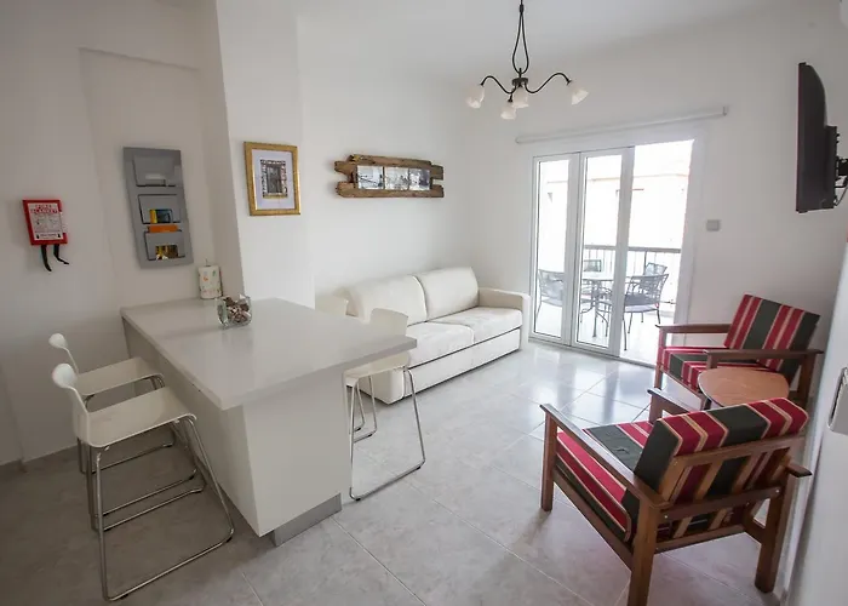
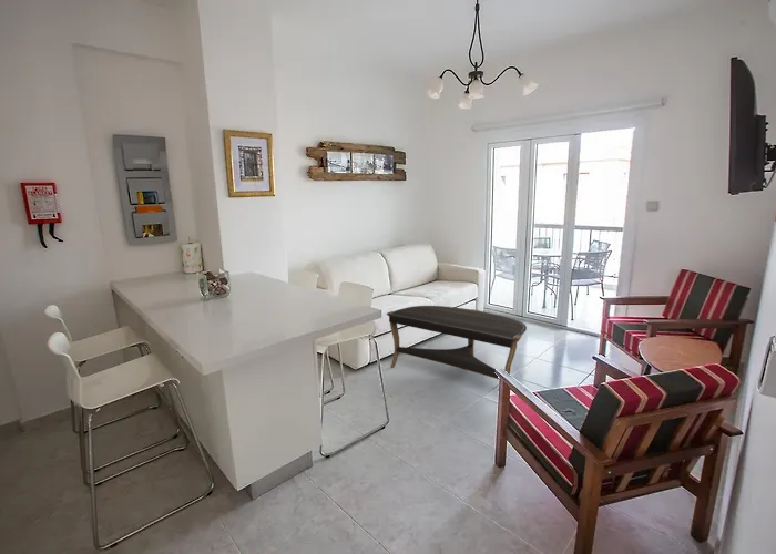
+ coffee table (459, 348)
